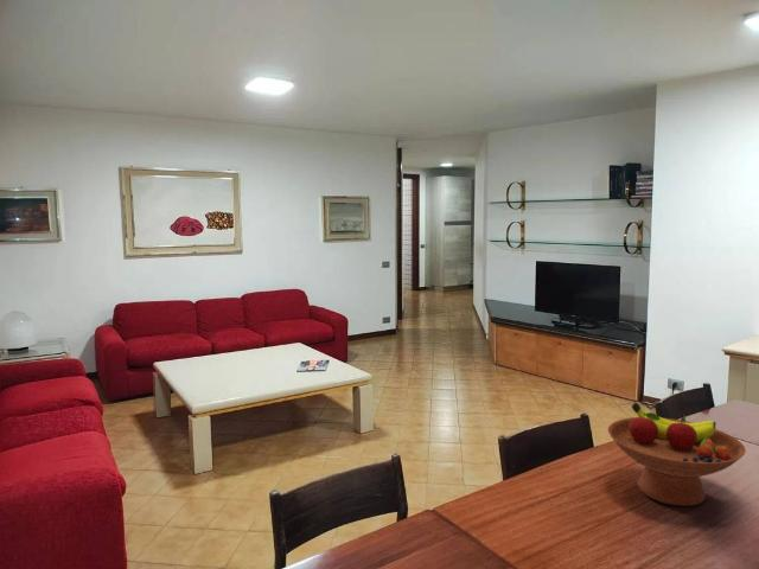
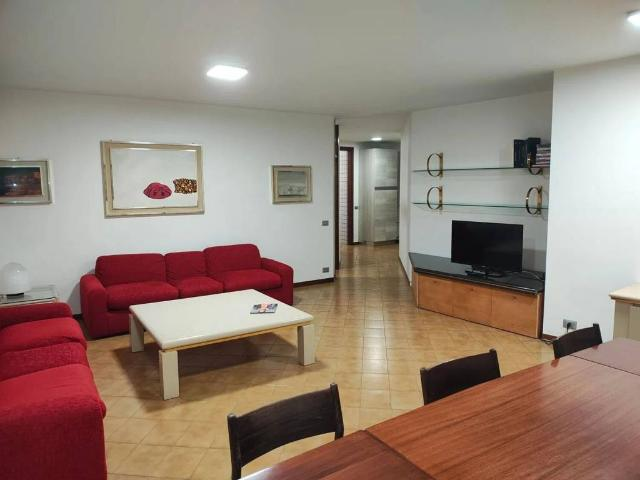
- fruit bowl (671, 454)
